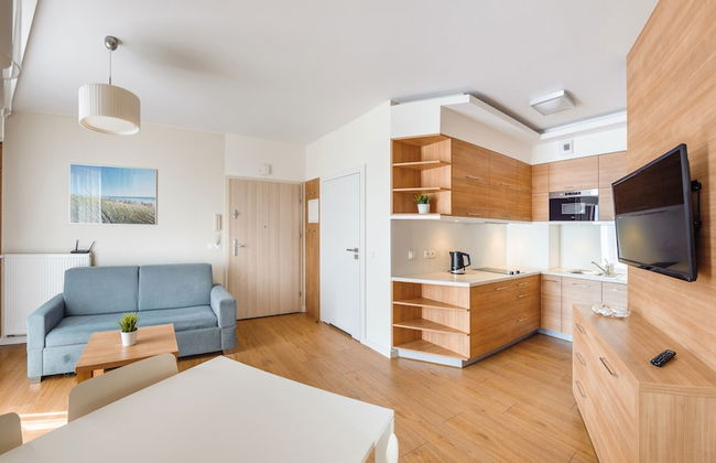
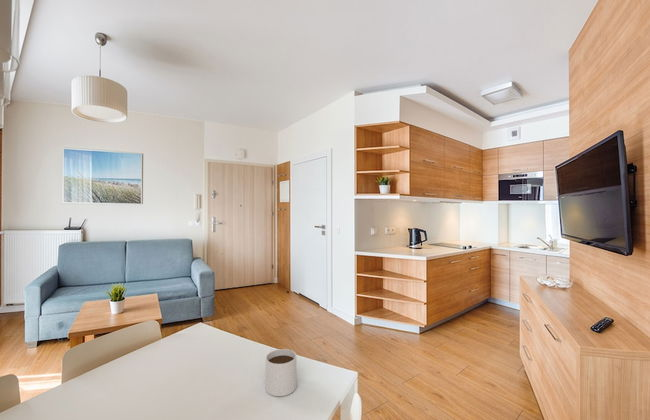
+ mug (282, 367)
